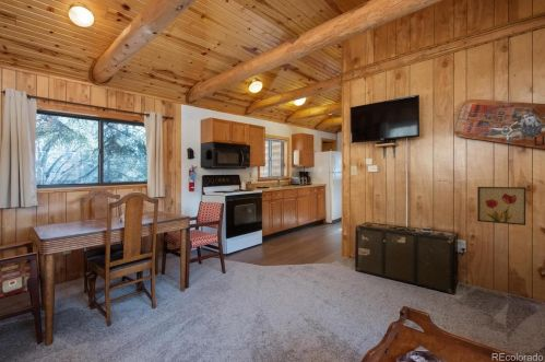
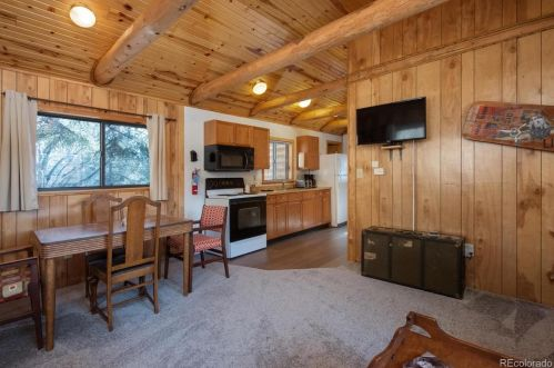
- wall art (500, 205)
